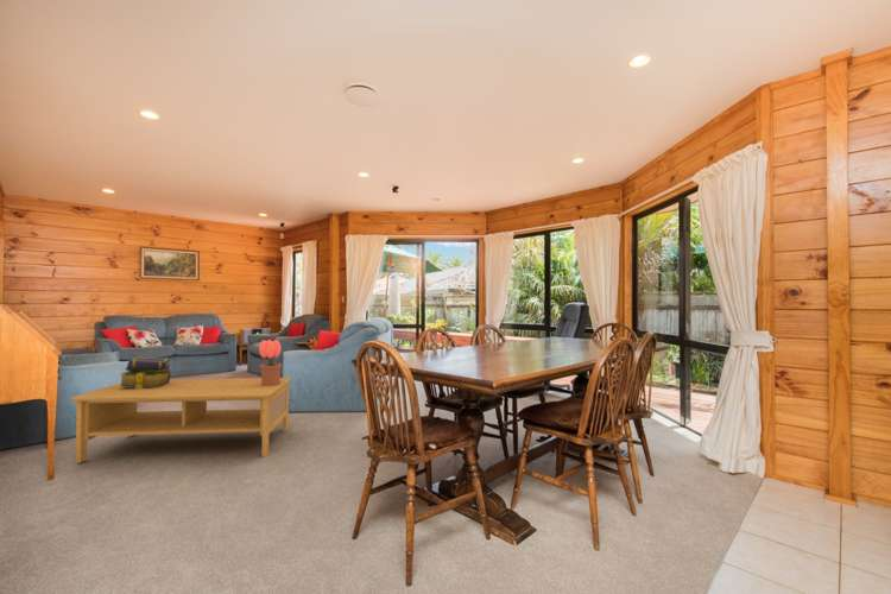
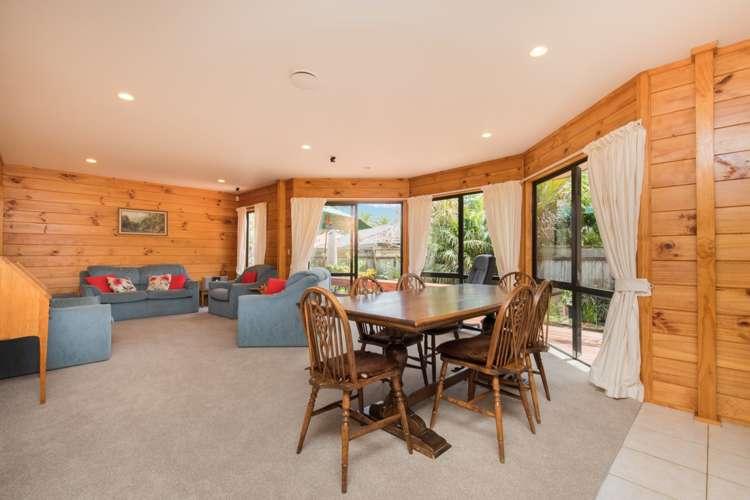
- stack of books (147, 371)
- potted flower (270, 361)
- coffee table (194, 415)
